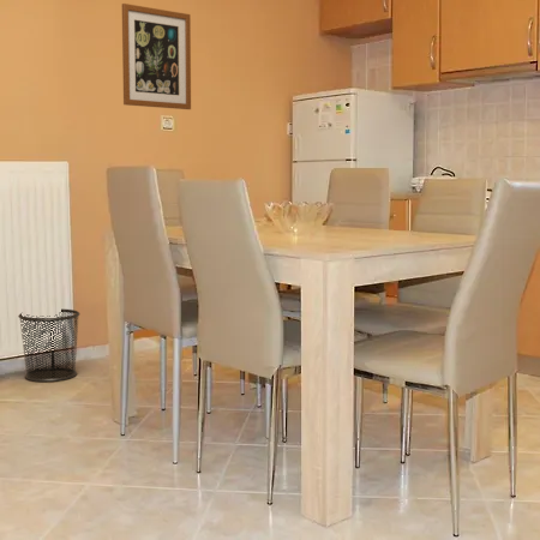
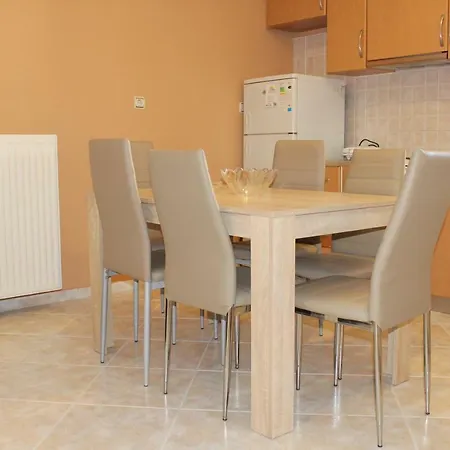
- wall art (157, 58)
- trash can (49, 344)
